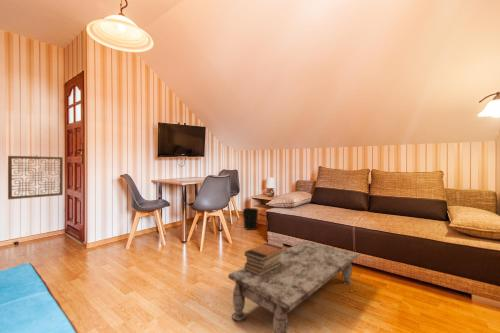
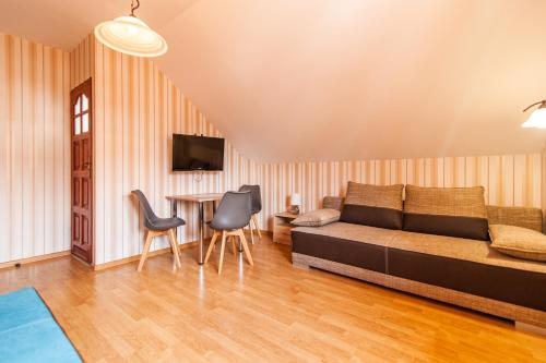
- wall art (37, 175)
- book stack (264, 258)
- wastebasket (250, 218)
- coffee table (299, 280)
